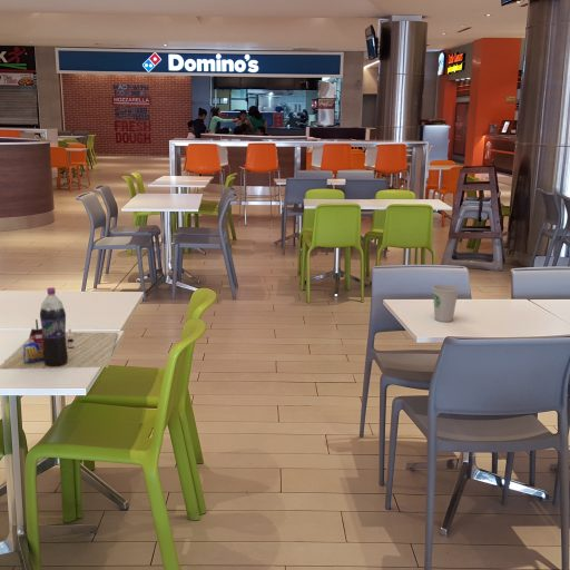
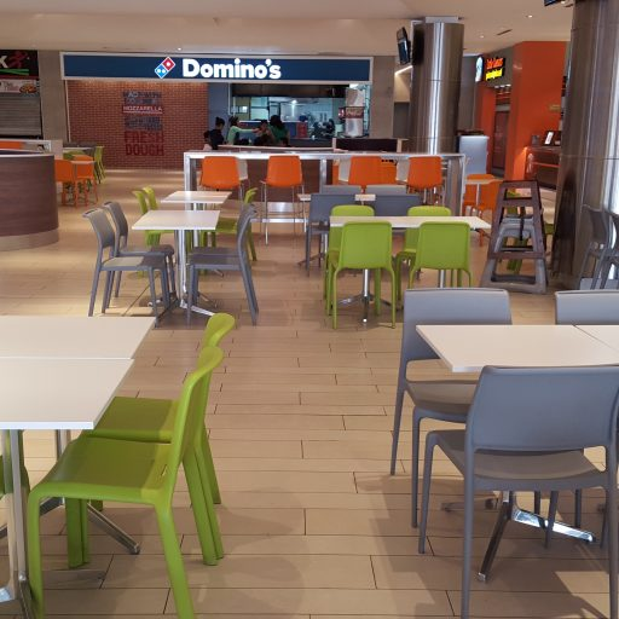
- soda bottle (55, 318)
- paper cup (444, 303)
